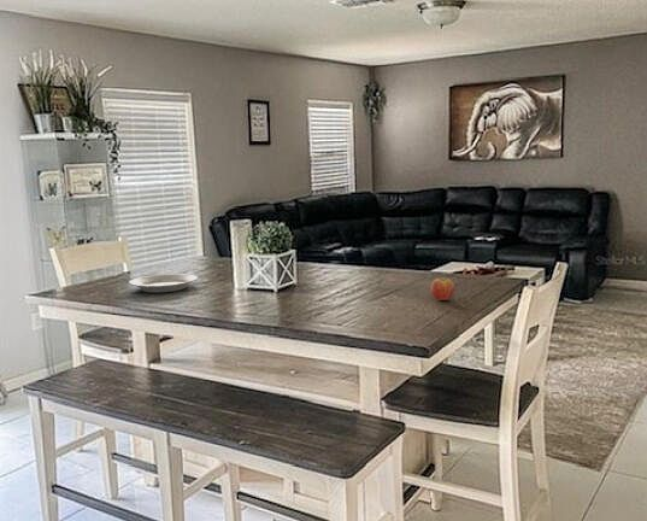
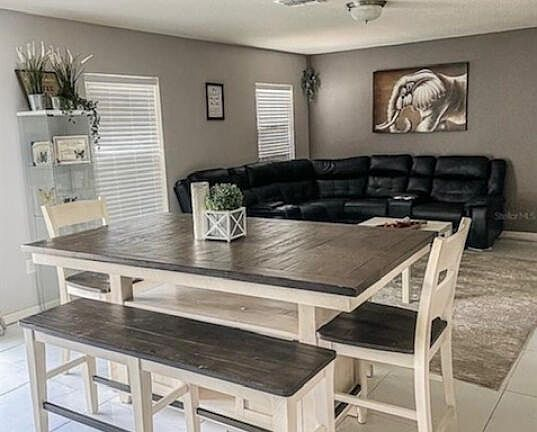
- fruit (442, 288)
- plate (164, 283)
